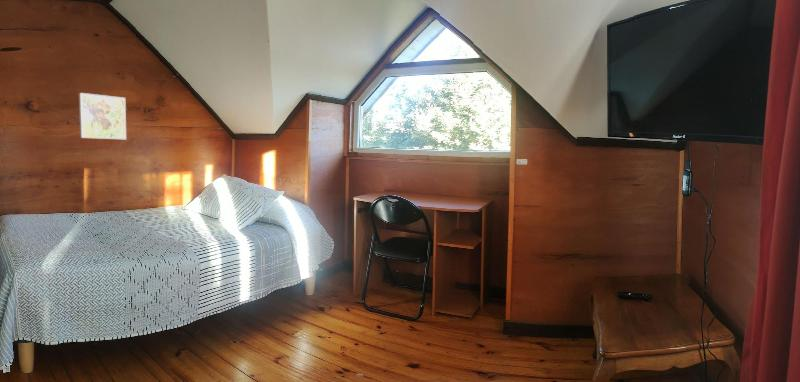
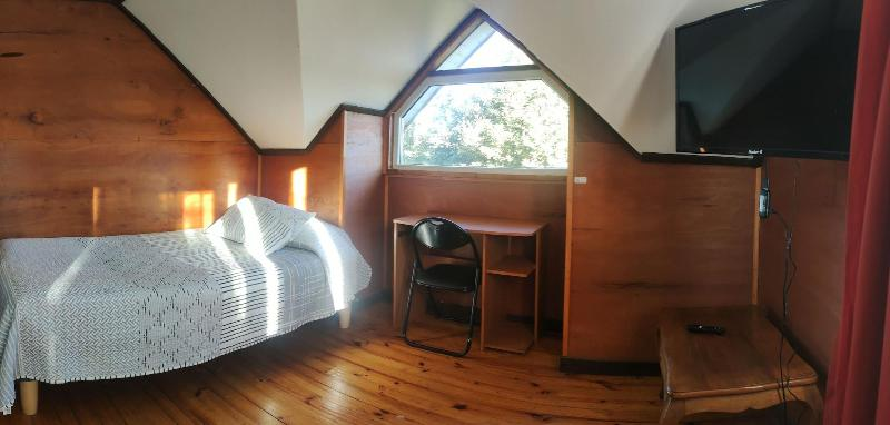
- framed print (103, 117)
